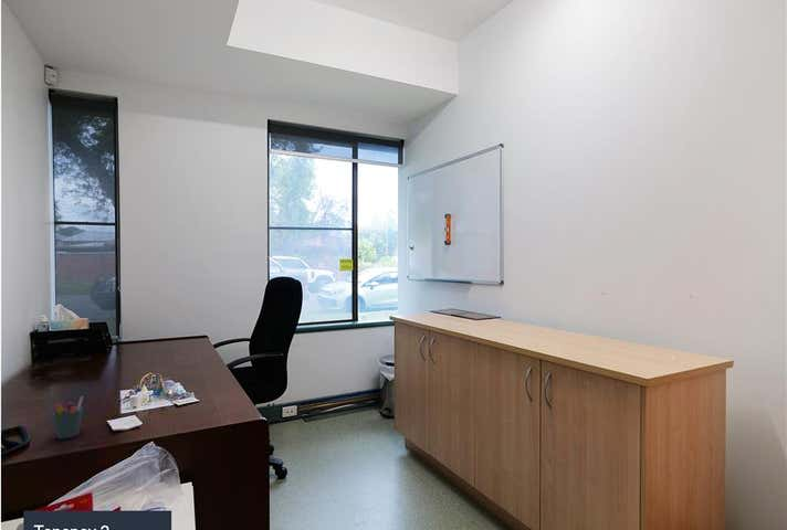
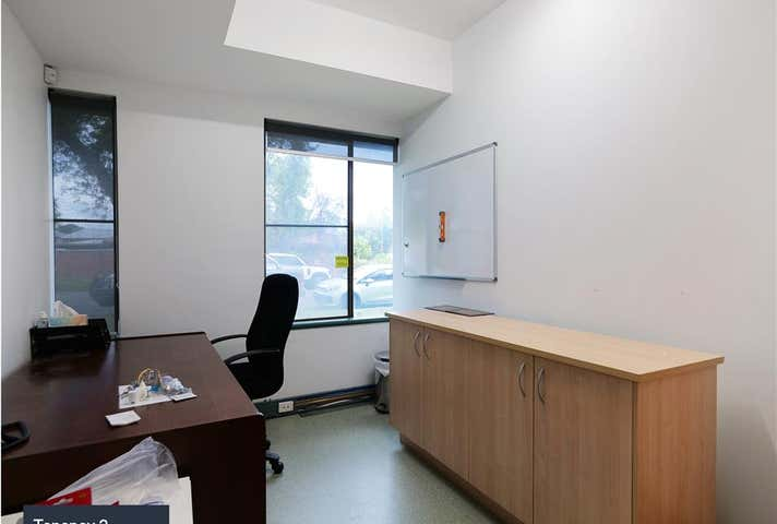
- pen holder (67, 416)
